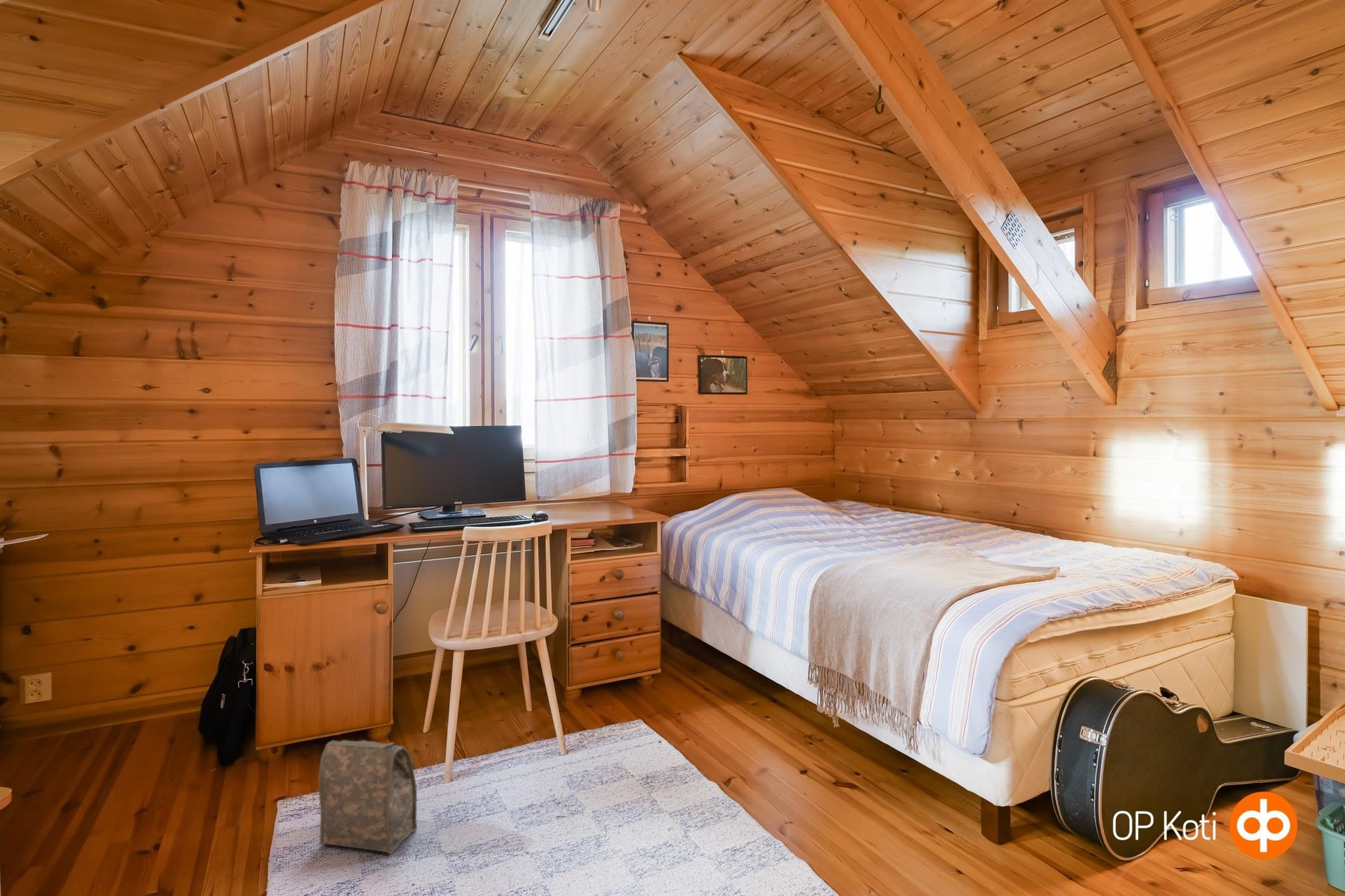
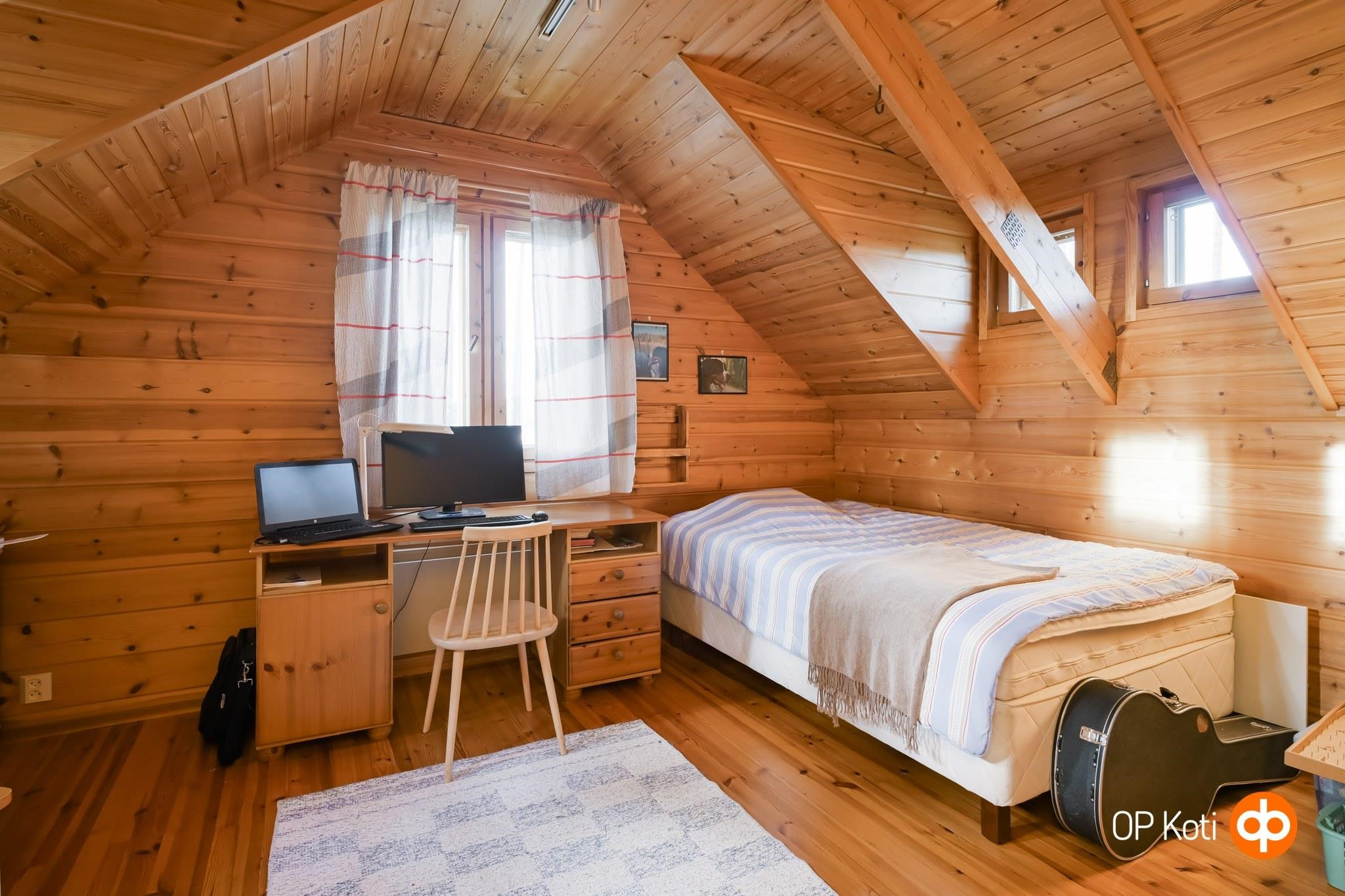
- bag (368, 788)
